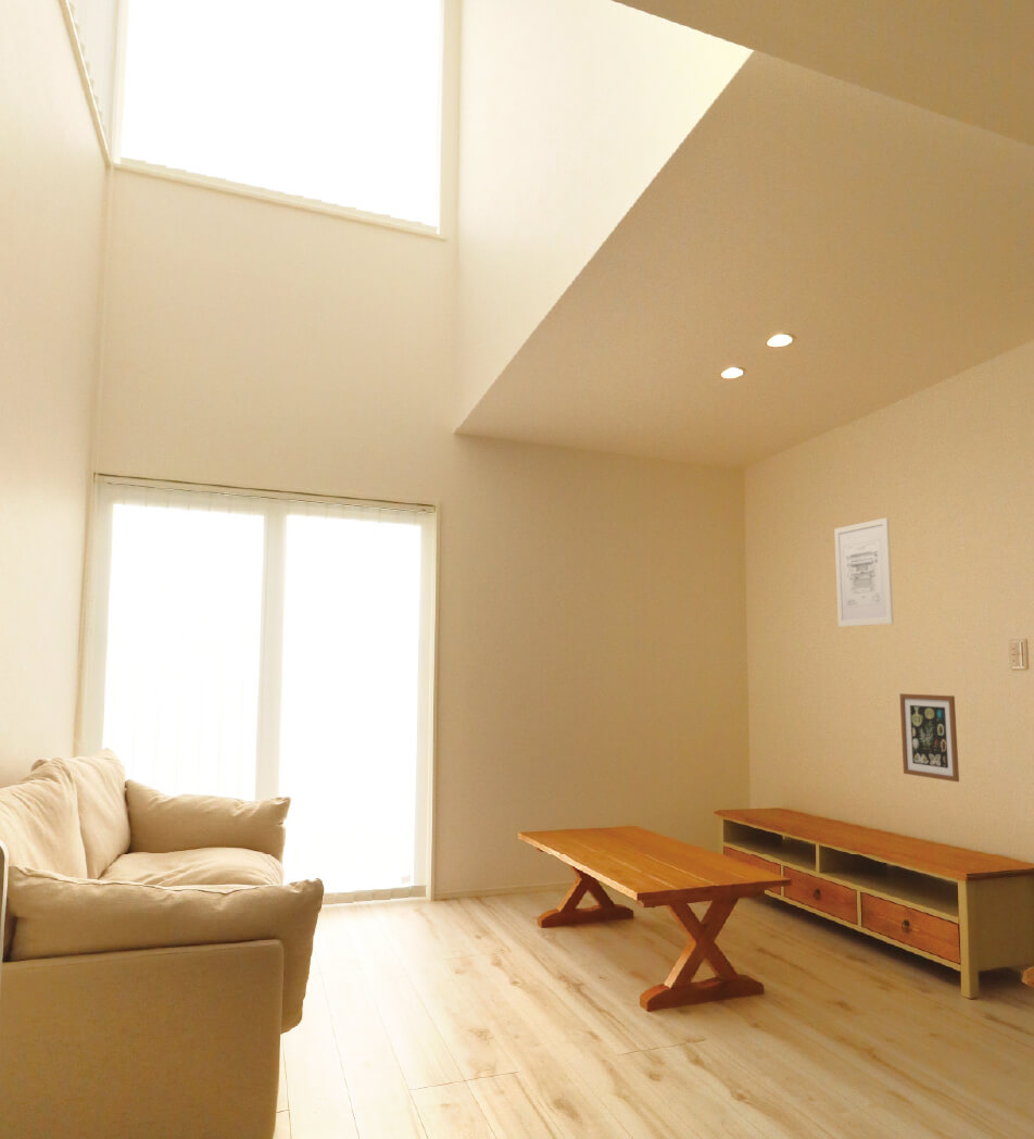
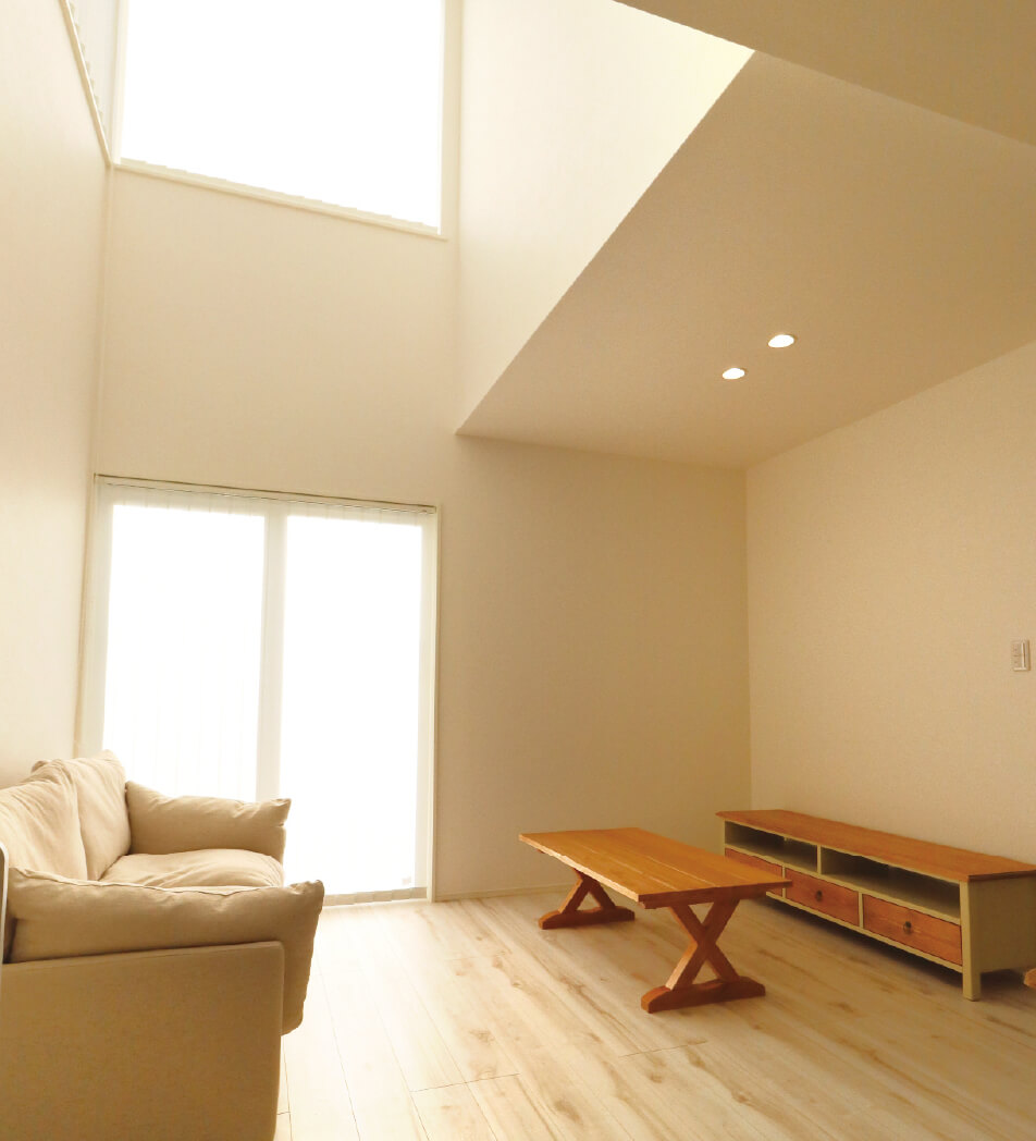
- wall art (928, 736)
- wall art (862, 574)
